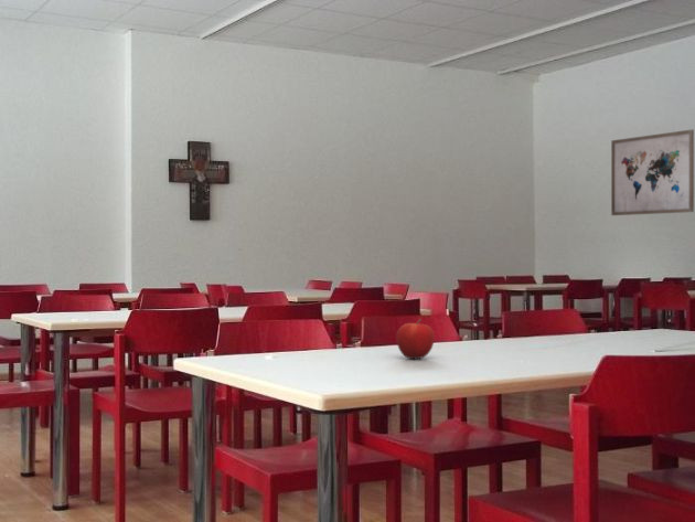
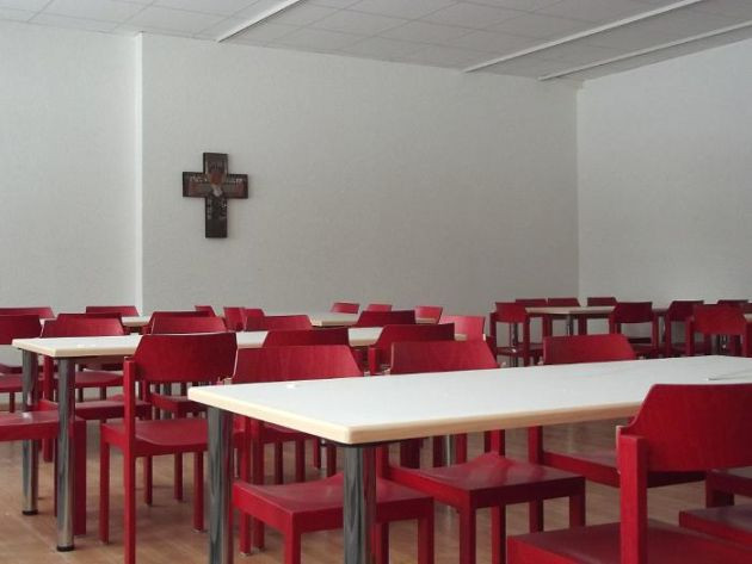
- wall art (650, 174)
- fruit (415, 338)
